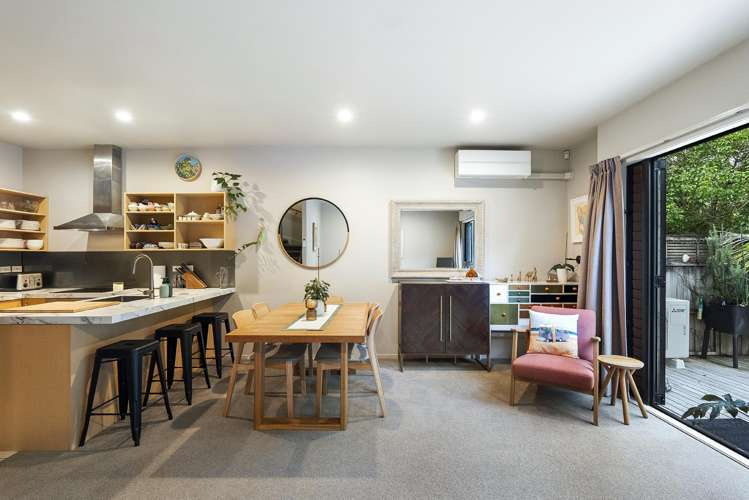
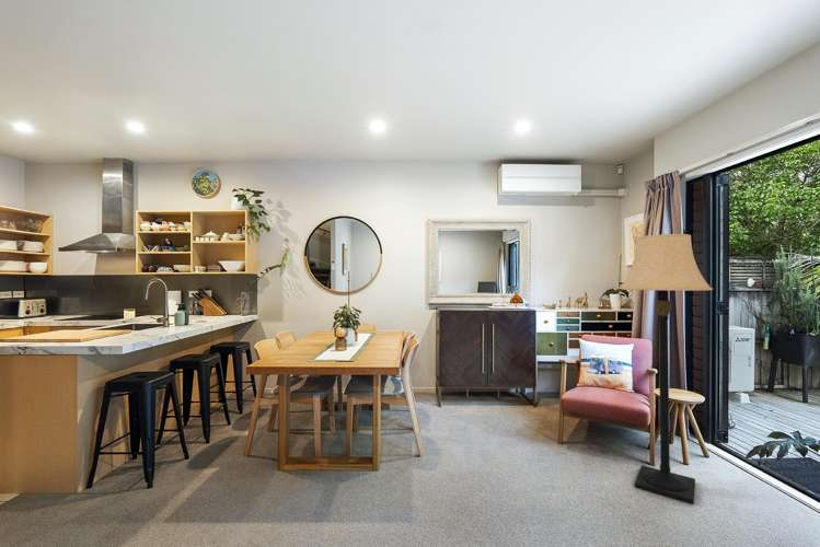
+ lamp (663, 360)
